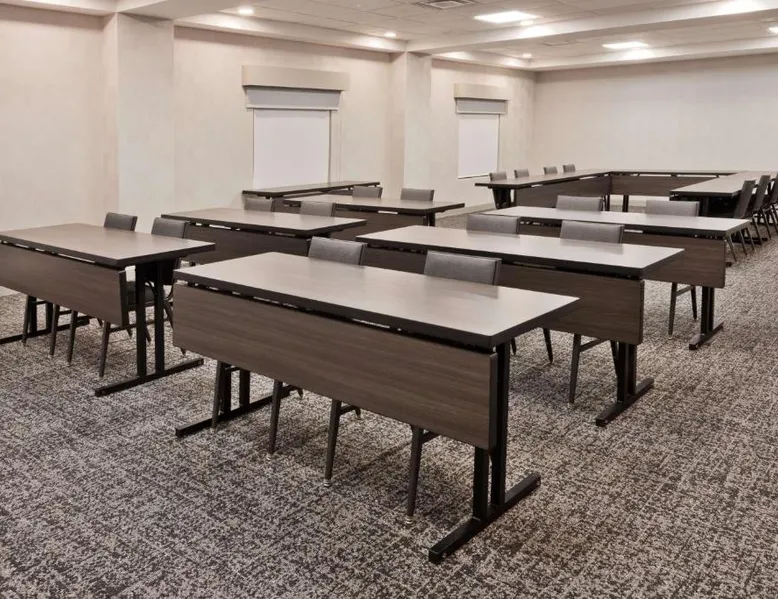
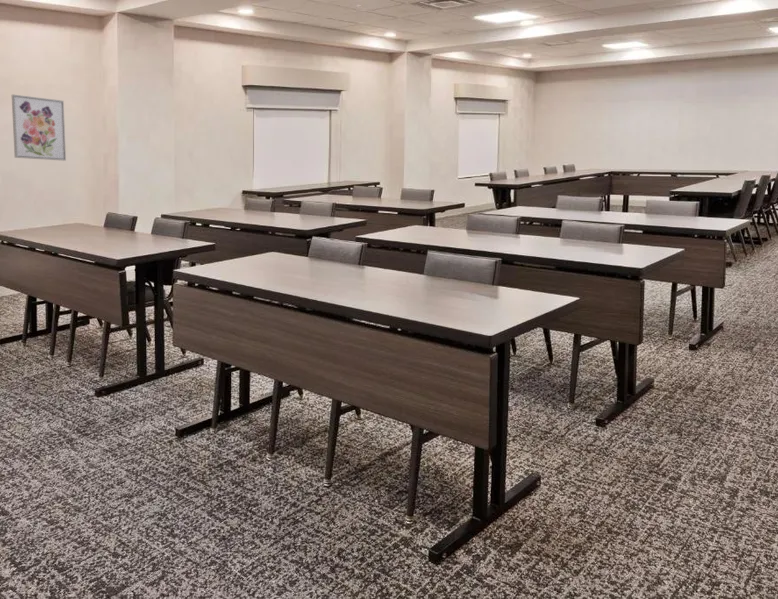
+ wall art (39, 128)
